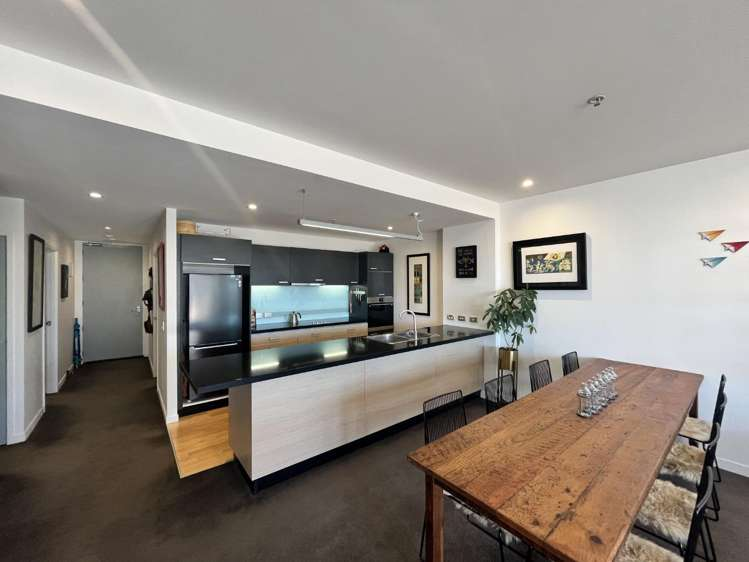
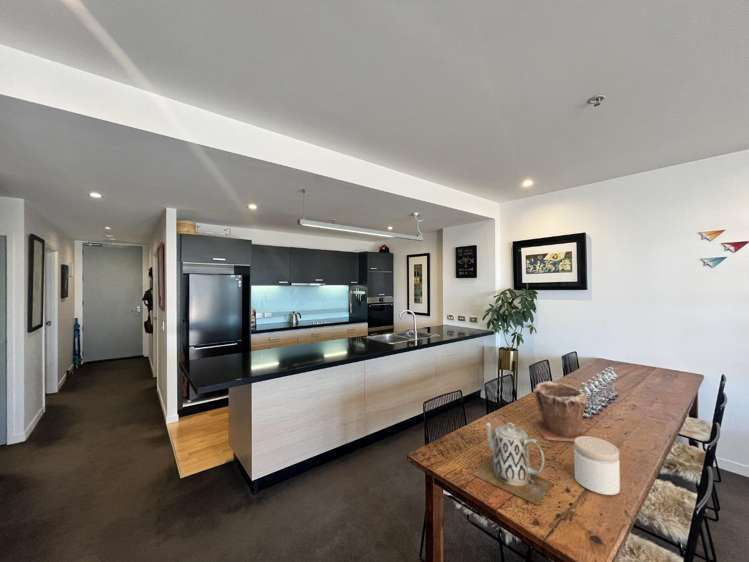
+ plant pot (559, 409)
+ teapot (511, 451)
+ jar (596, 464)
